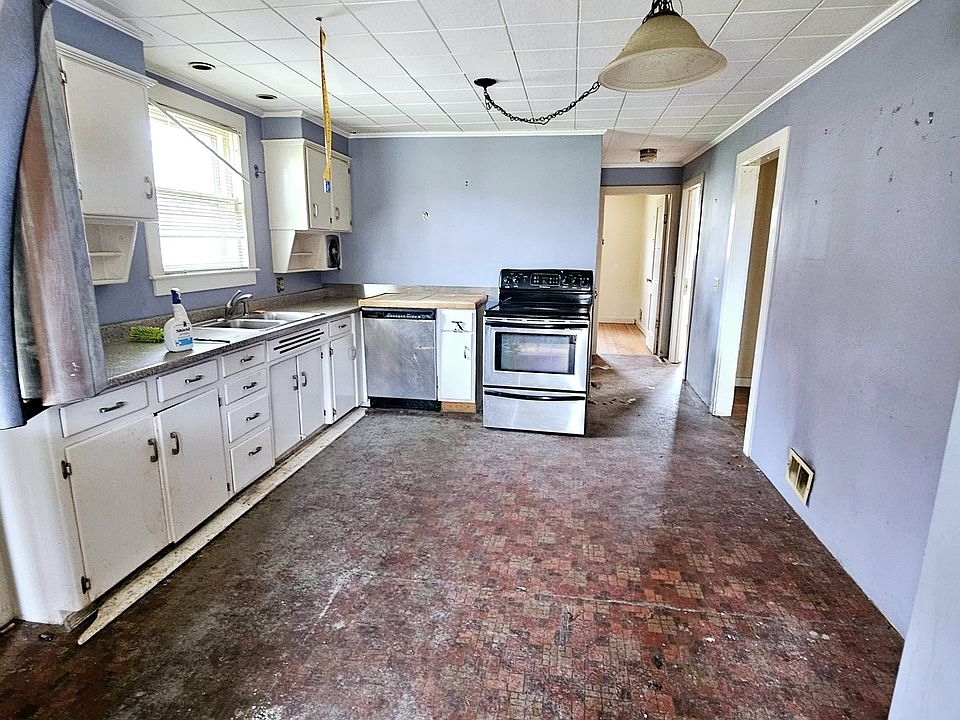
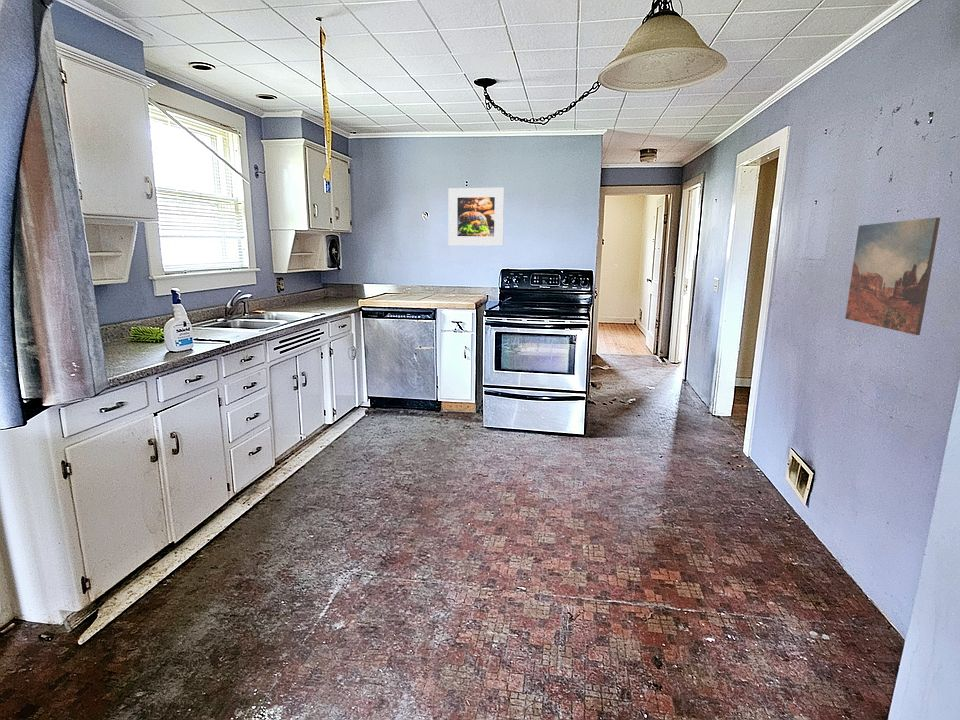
+ wall art (886, 274)
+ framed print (475, 217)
